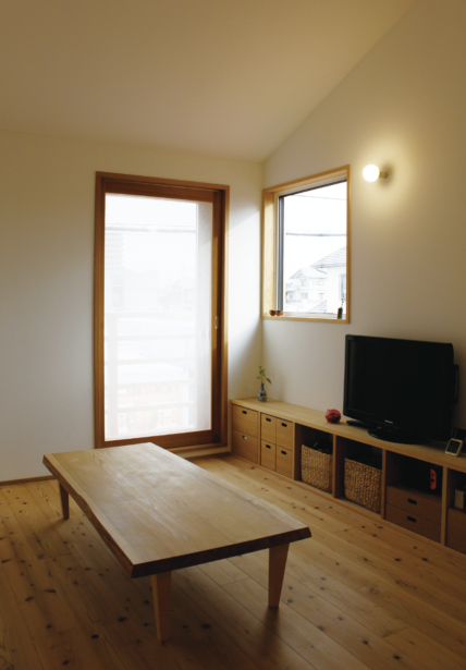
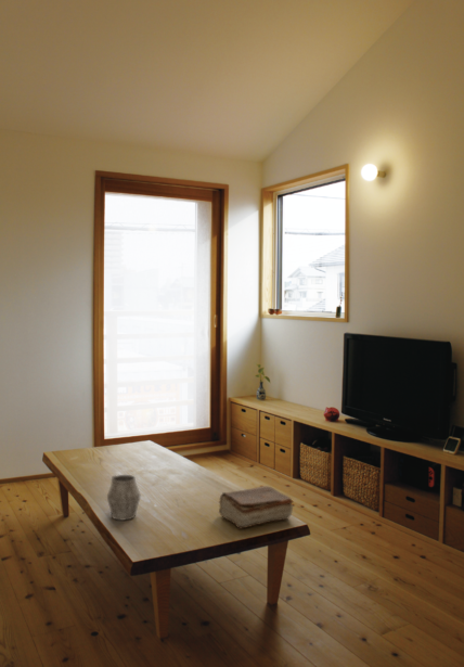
+ mug (121, 496)
+ book (255, 505)
